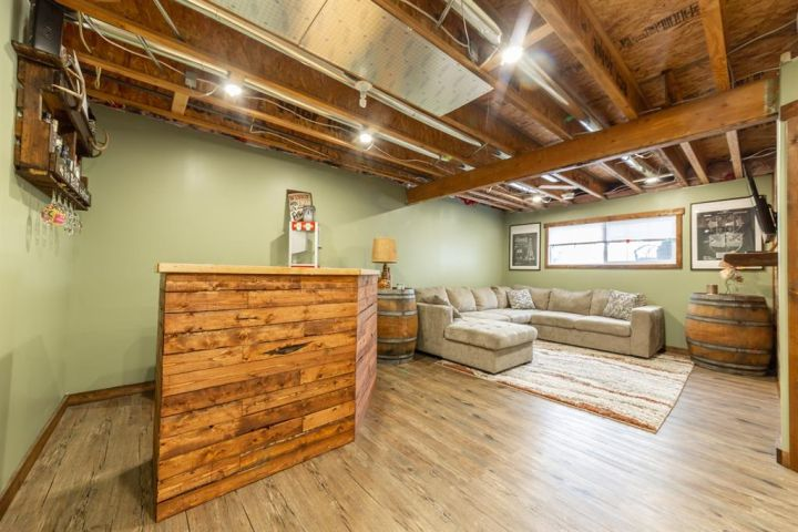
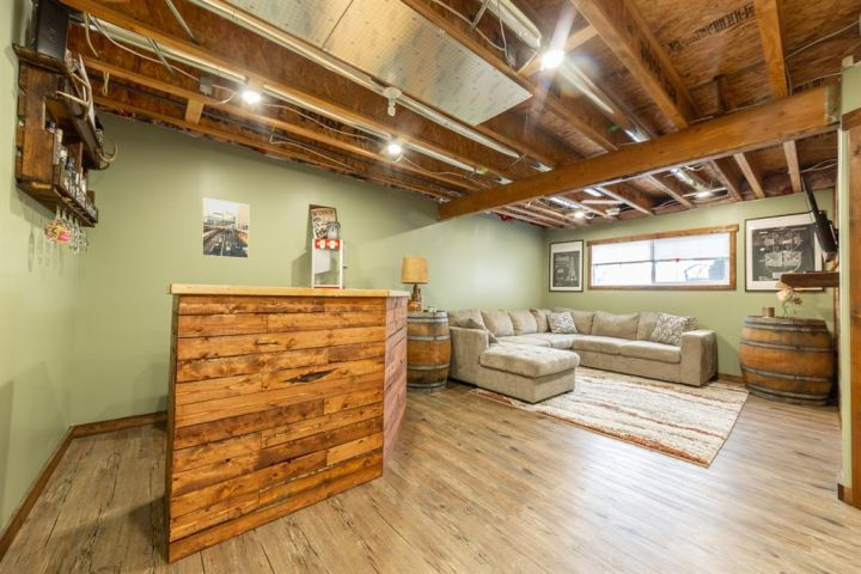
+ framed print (226, 228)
